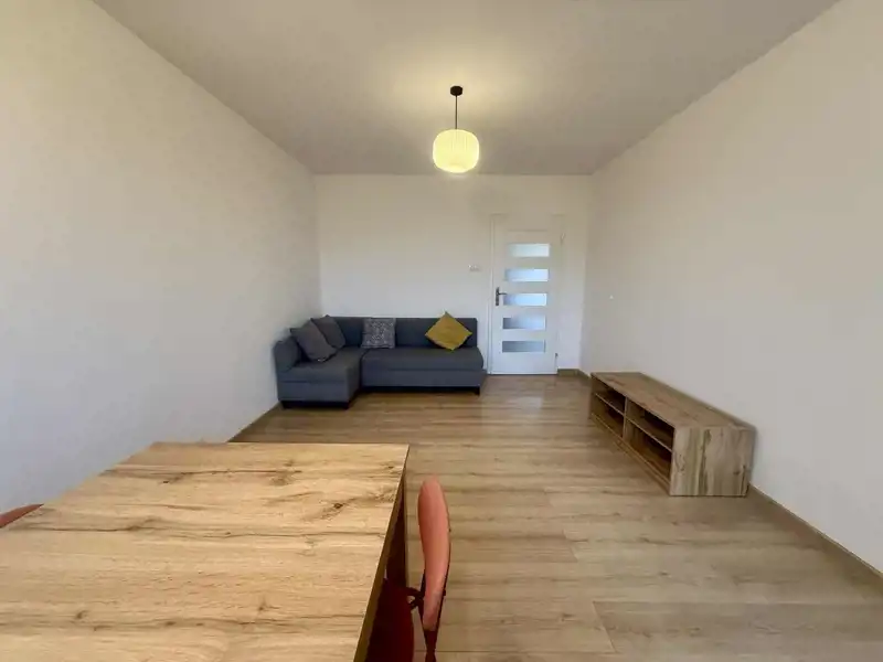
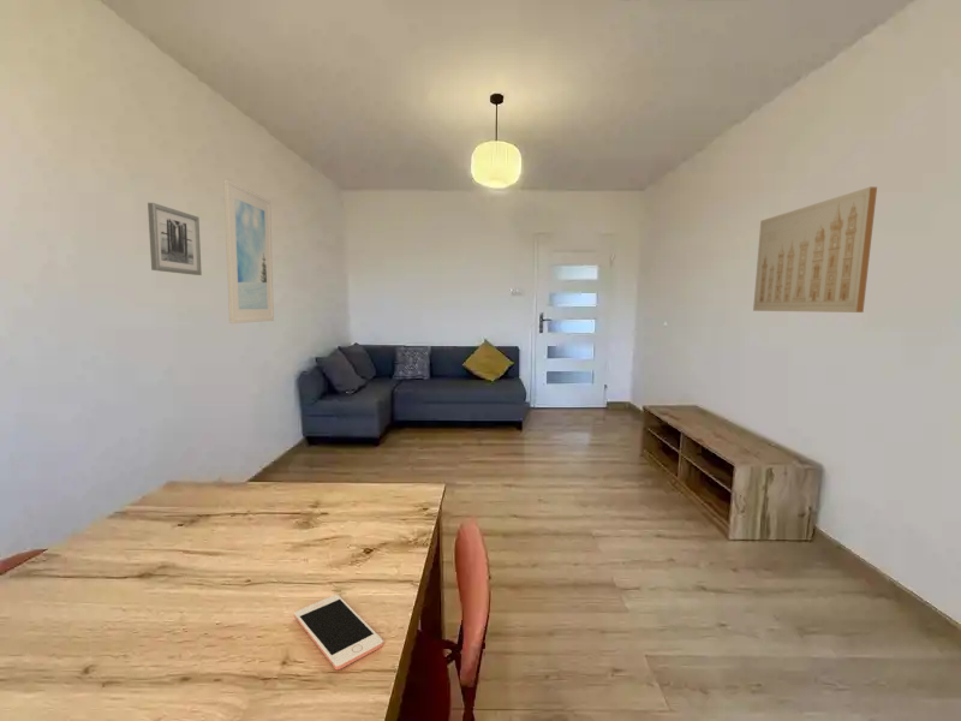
+ wall art (177, 242)
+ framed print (251, 257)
+ wall art (804, 260)
+ cell phone (336, 627)
